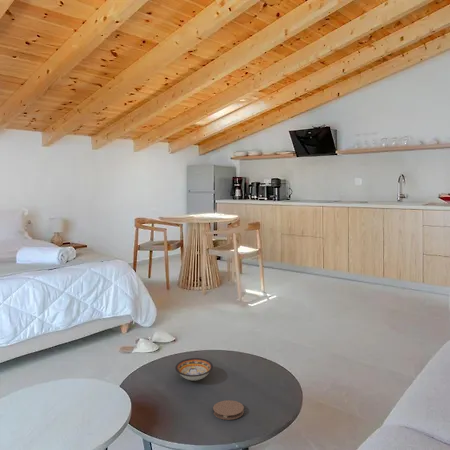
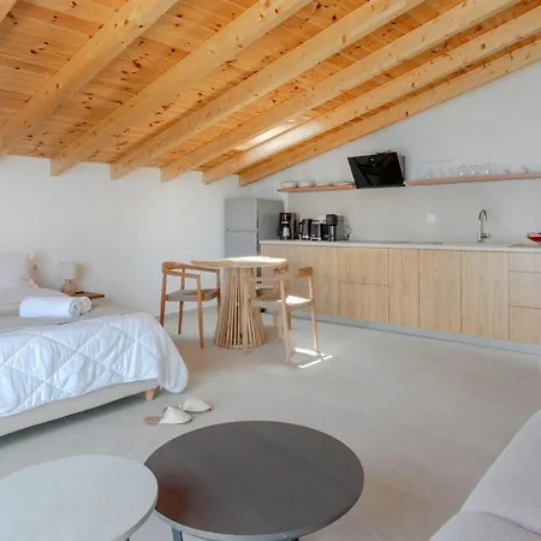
- bowl (194, 372)
- coaster (228, 409)
